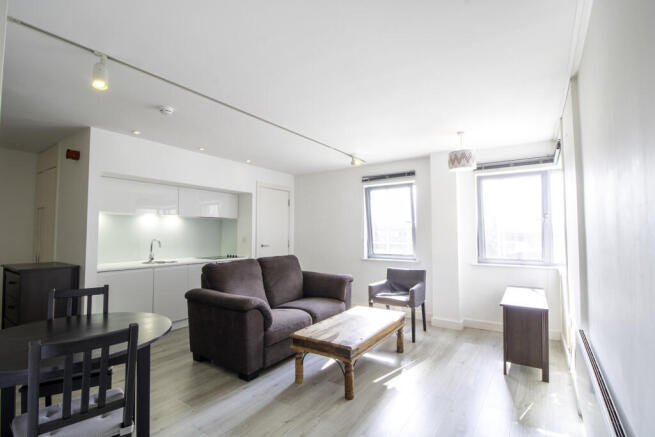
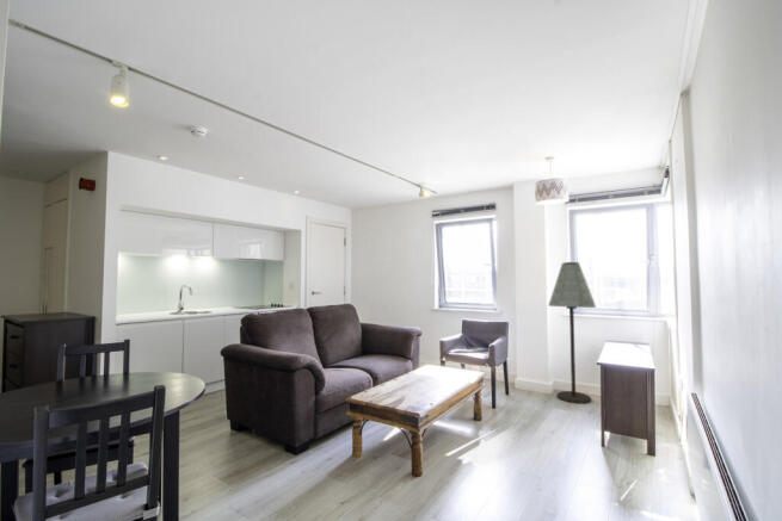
+ floor lamp (572, 329)
